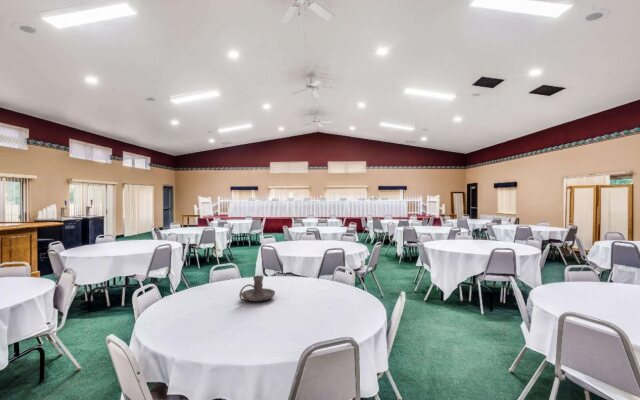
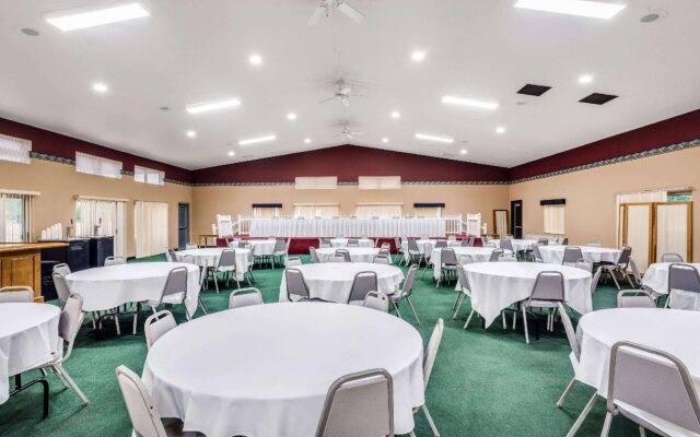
- candle holder (255, 288)
